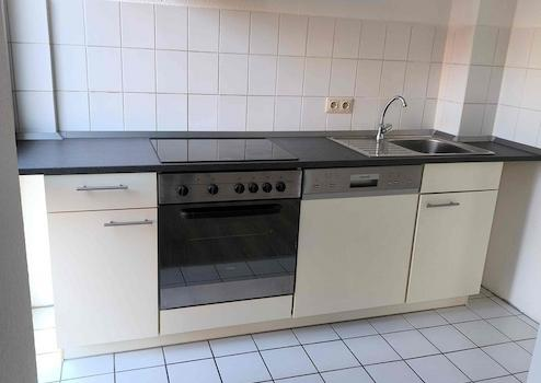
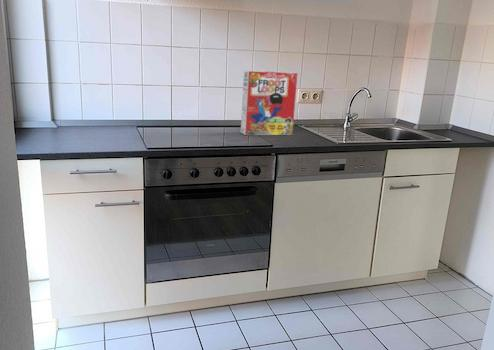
+ cereal box (268, 103)
